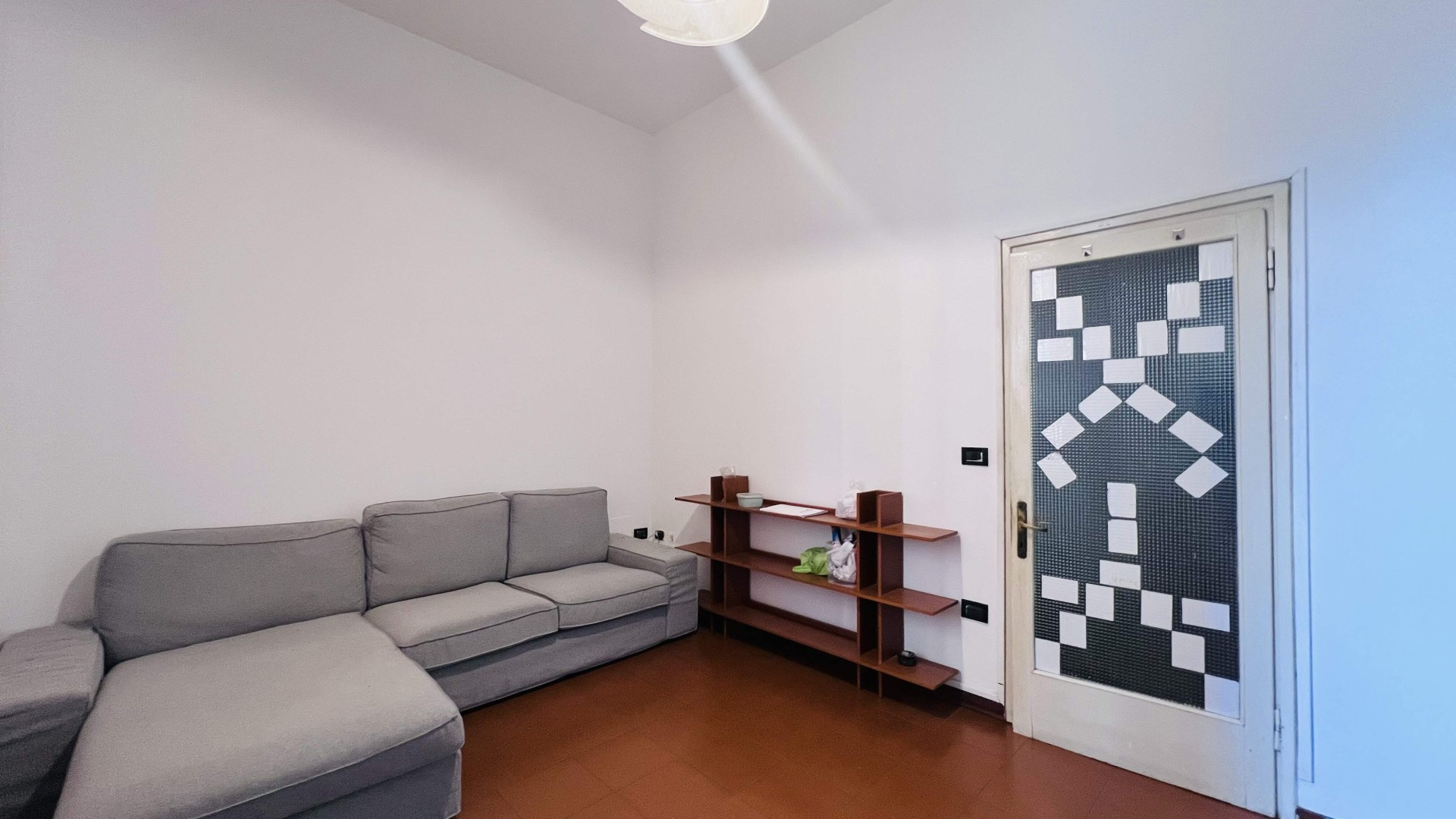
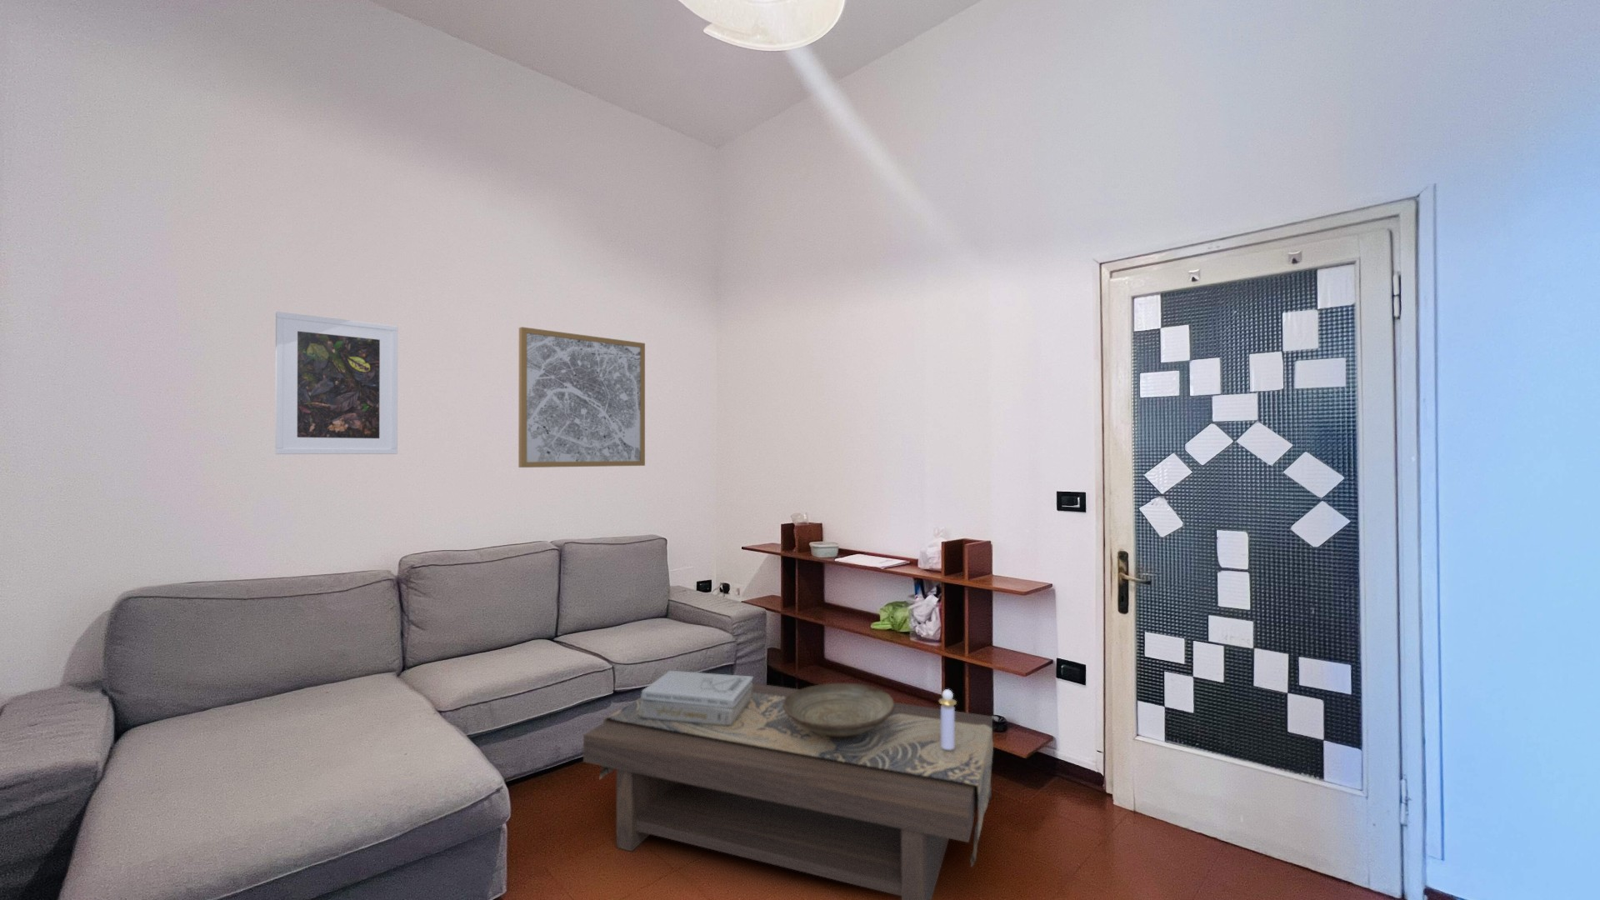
+ wall art (586, 401)
+ perfume bottle (947, 718)
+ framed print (340, 387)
+ decorative bowl (838, 714)
+ books (698, 695)
+ coffee table (792, 774)
